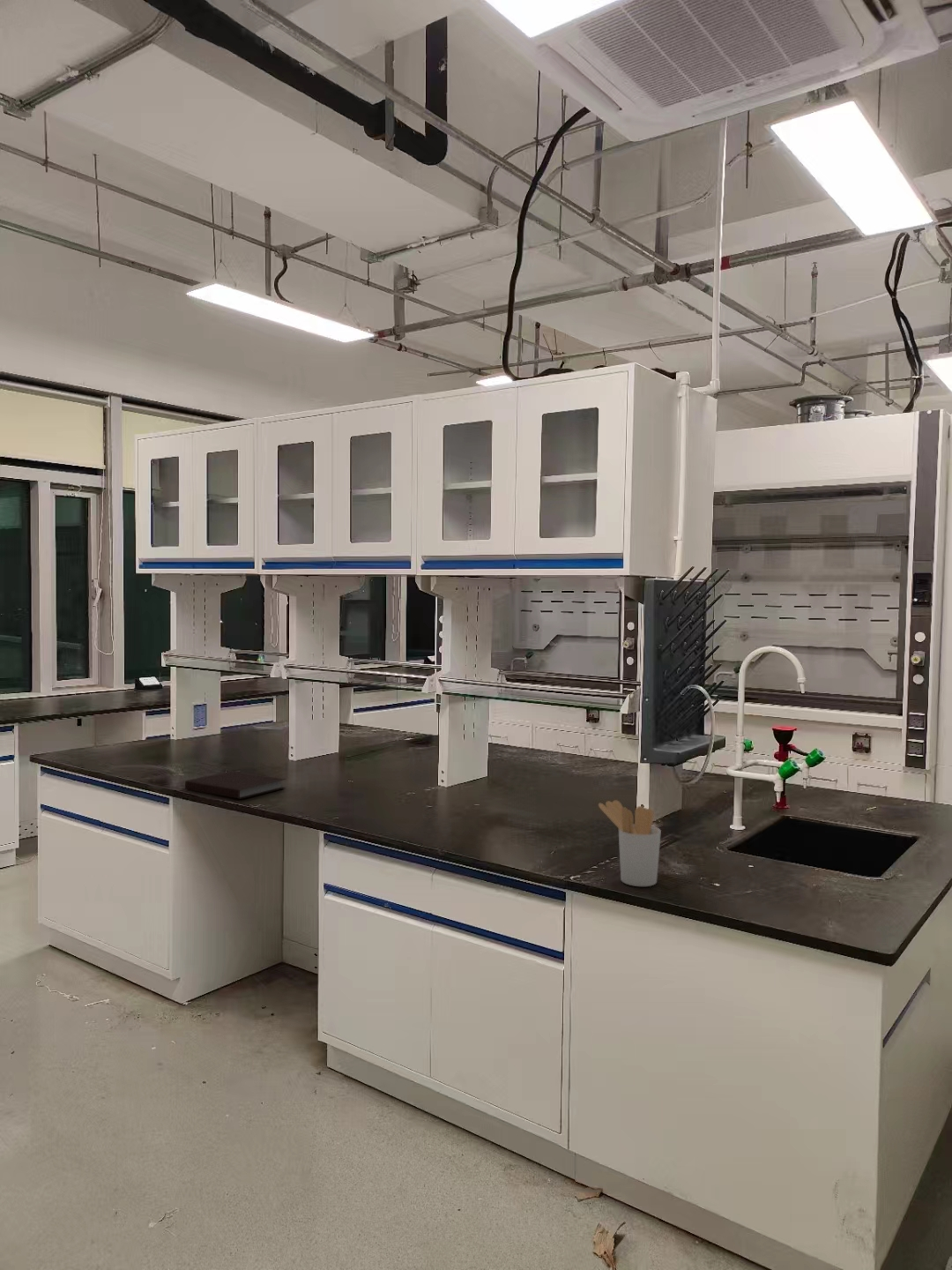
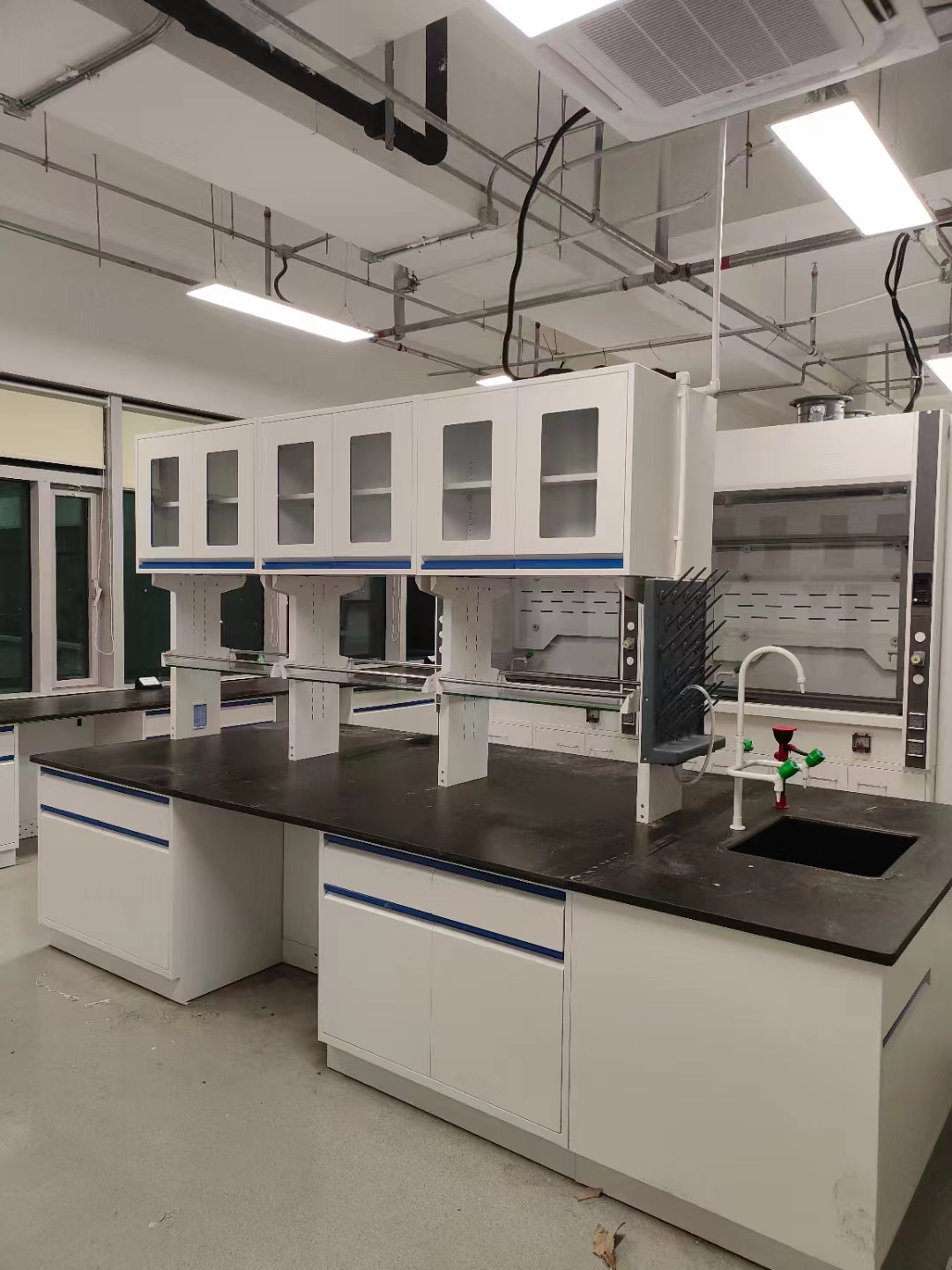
- notebook (235, 784)
- utensil holder (629, 840)
